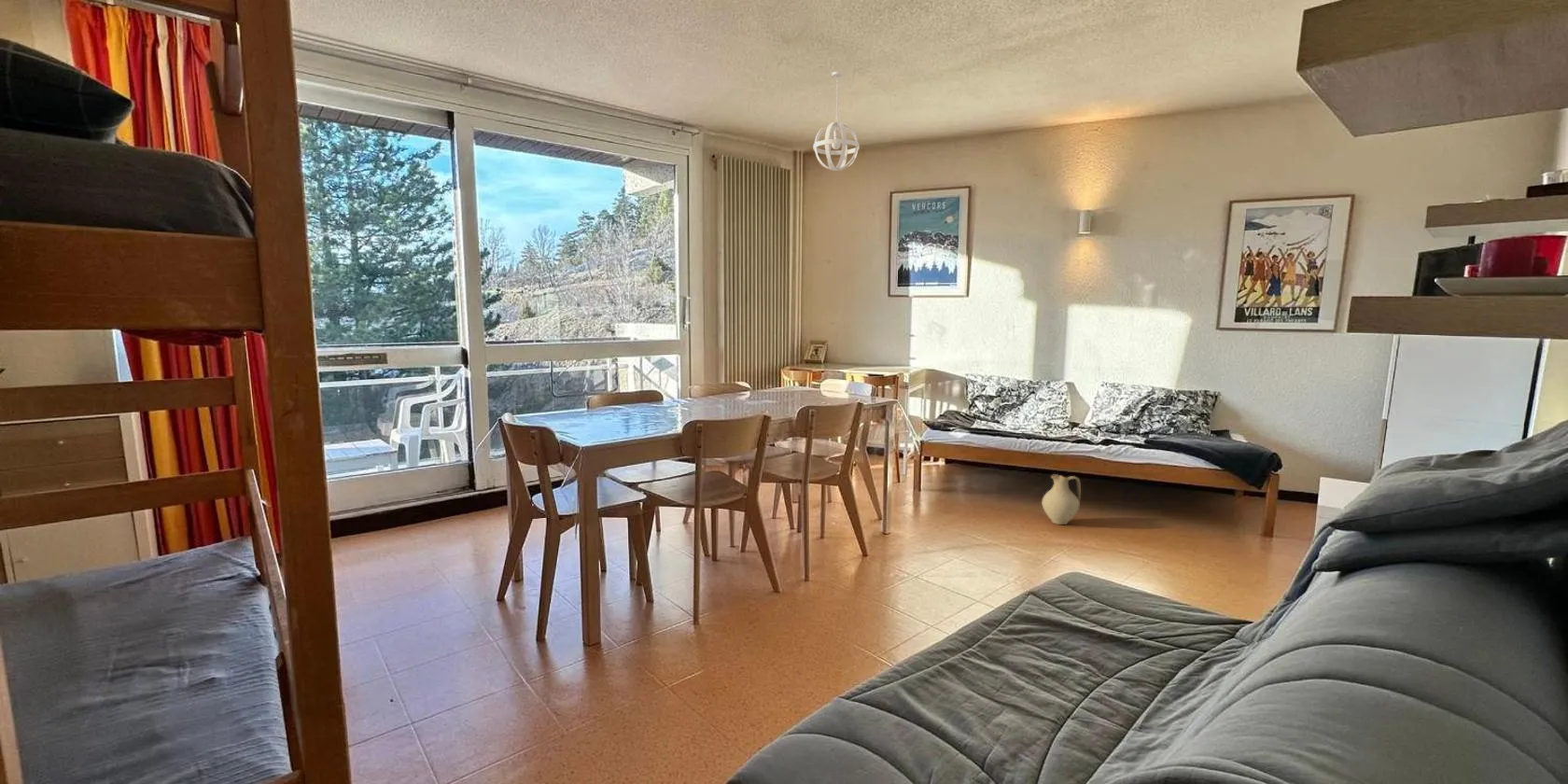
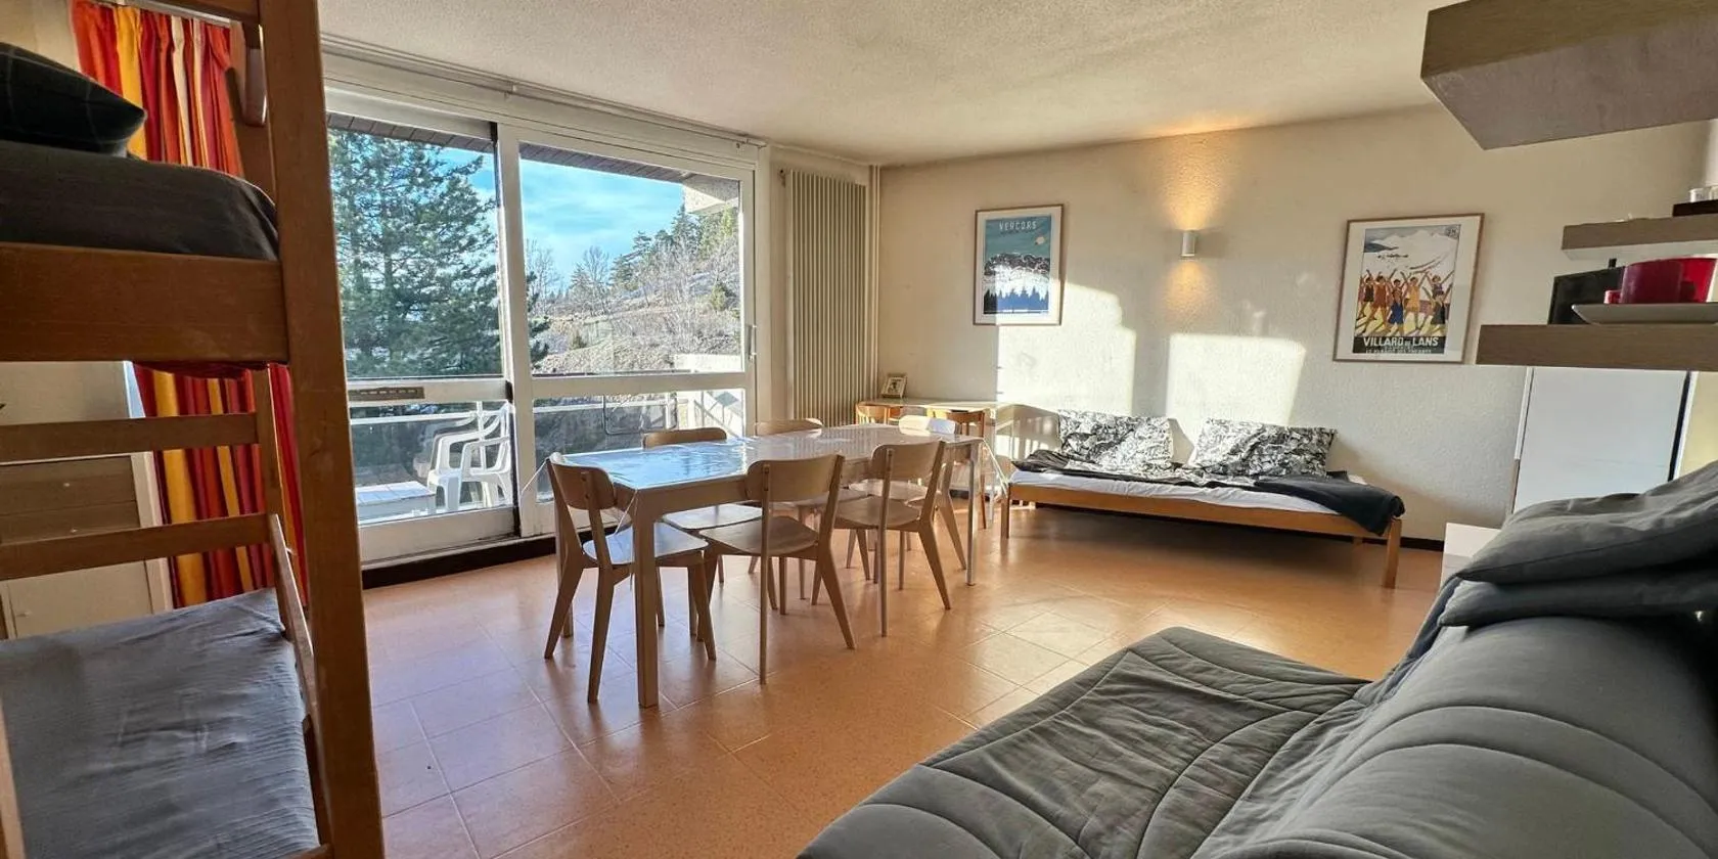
- pendant light (836, 122)
- ceramic jug (1061, 498)
